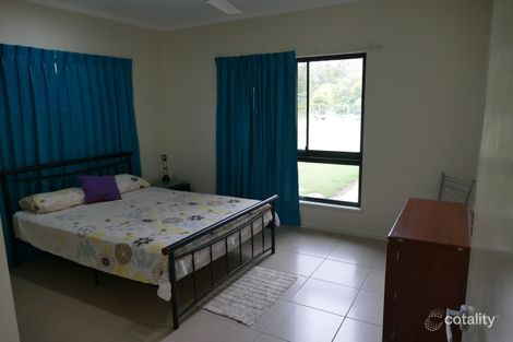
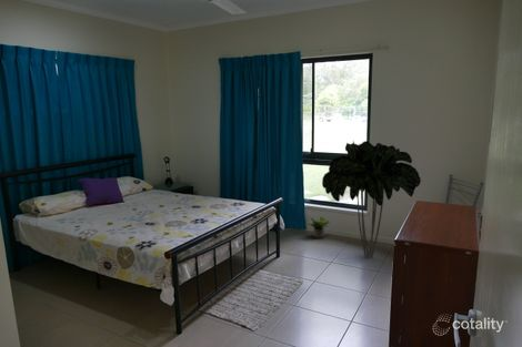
+ potted plant (319, 226)
+ indoor plant (371, 196)
